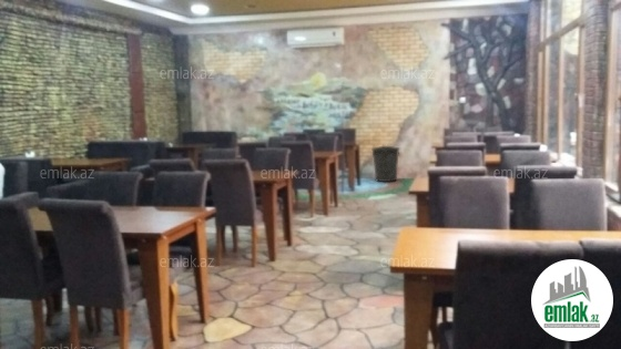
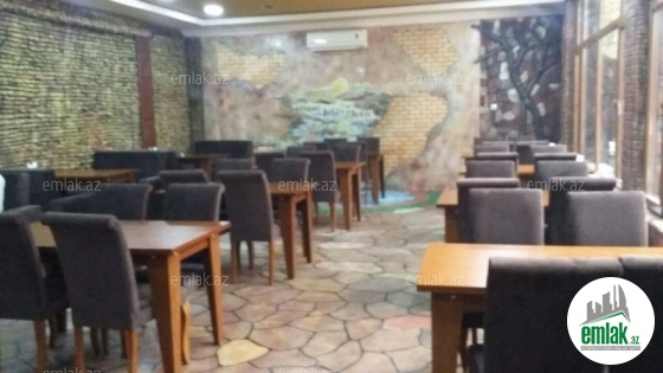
- trash can (385, 162)
